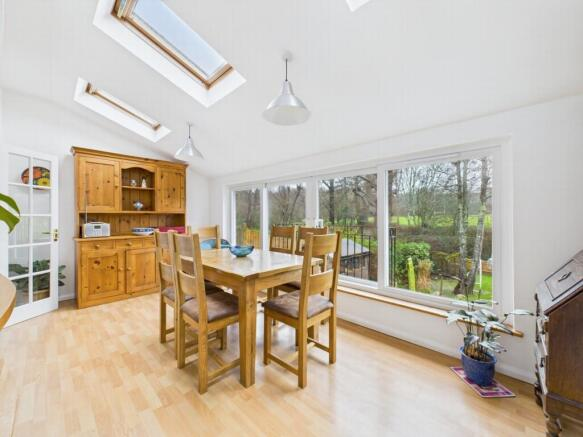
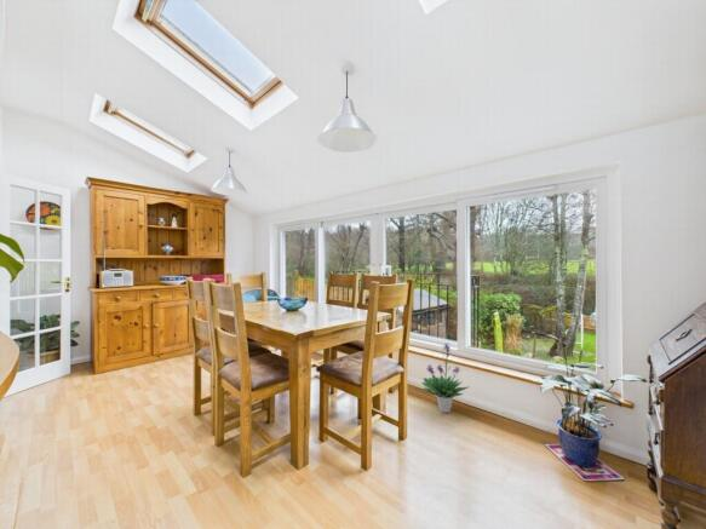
+ potted plant (443, 378)
